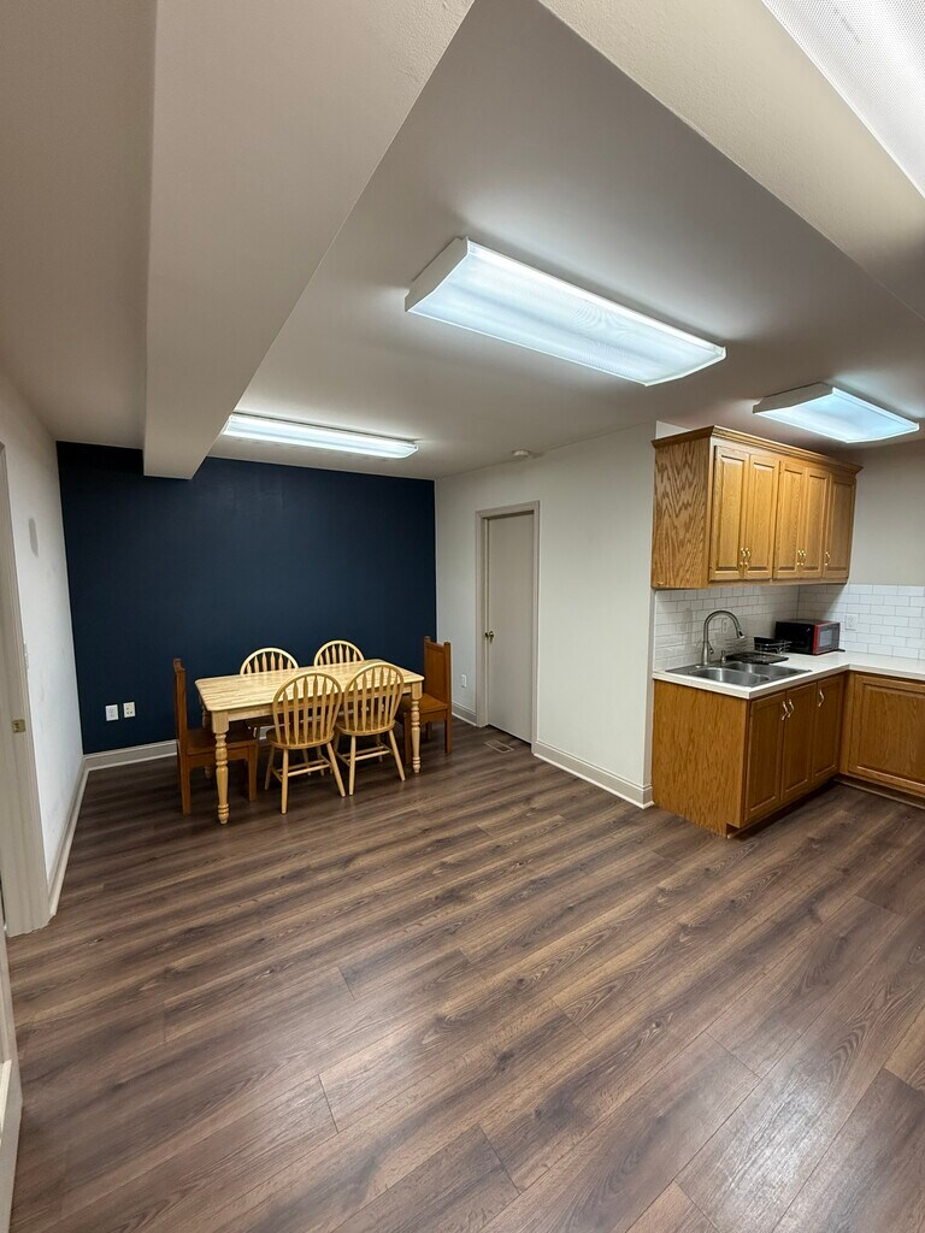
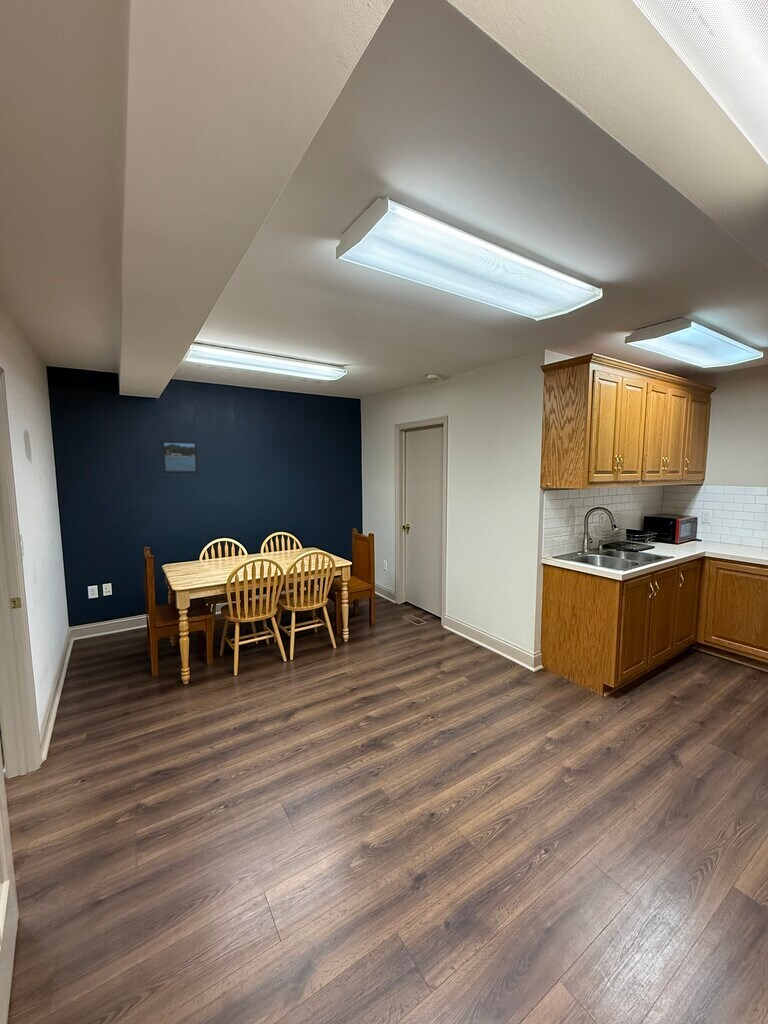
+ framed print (180, 457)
